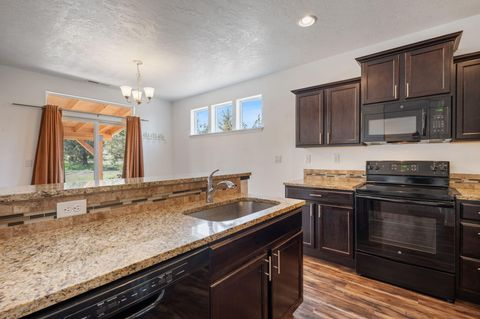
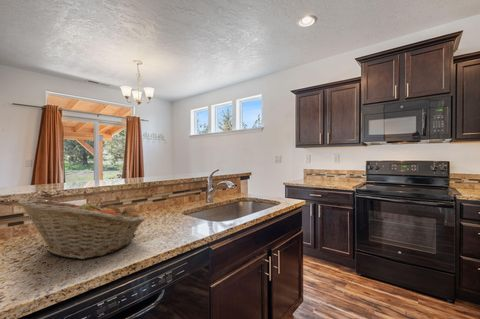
+ fruit basket (86, 219)
